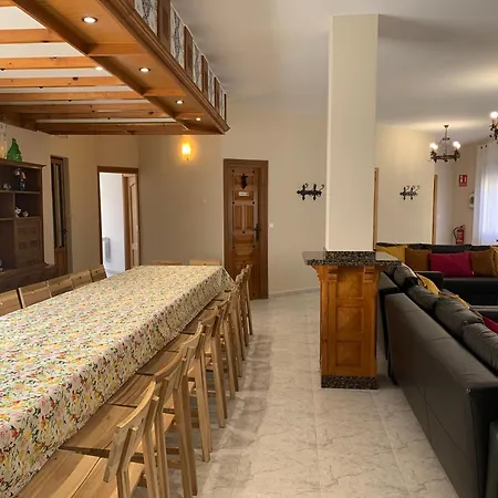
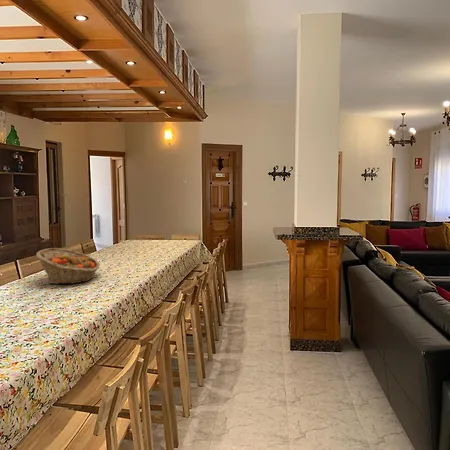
+ fruit basket (69, 264)
